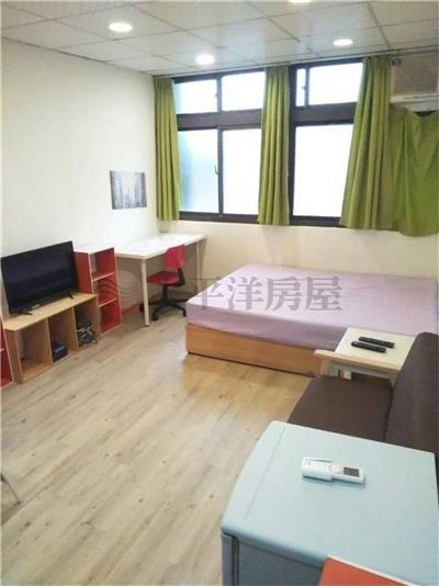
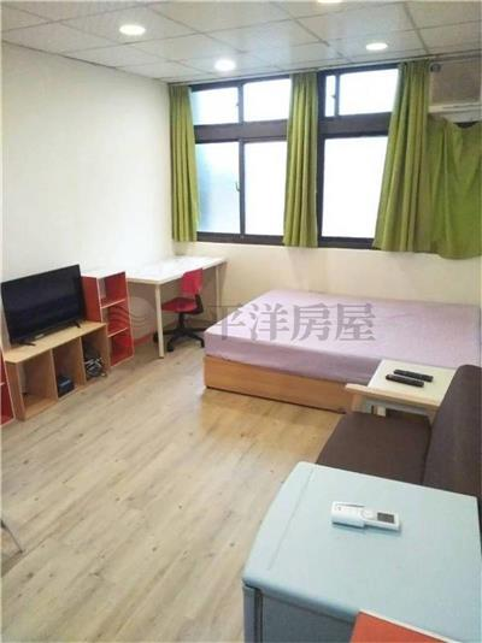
- wall art (128, 190)
